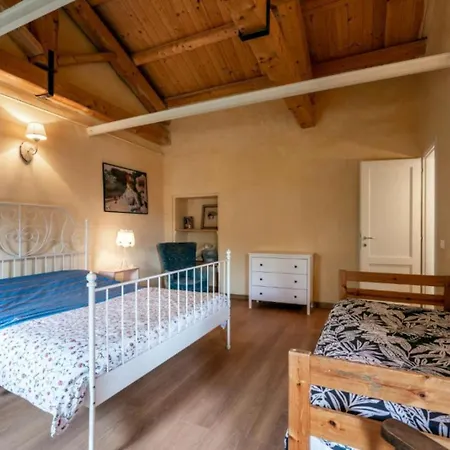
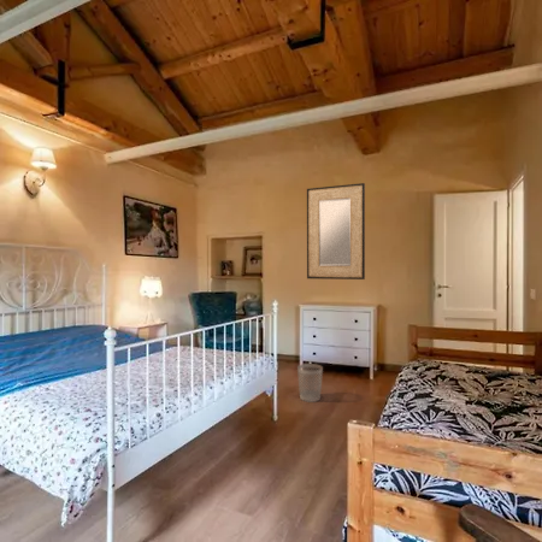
+ home mirror (335, 232)
+ wastebasket (310, 382)
